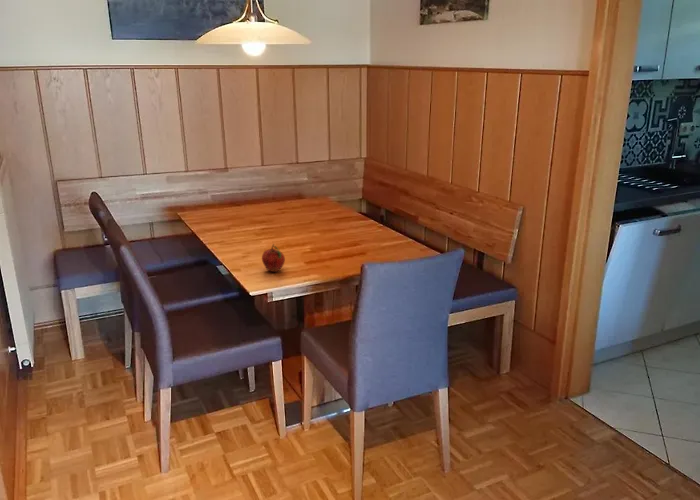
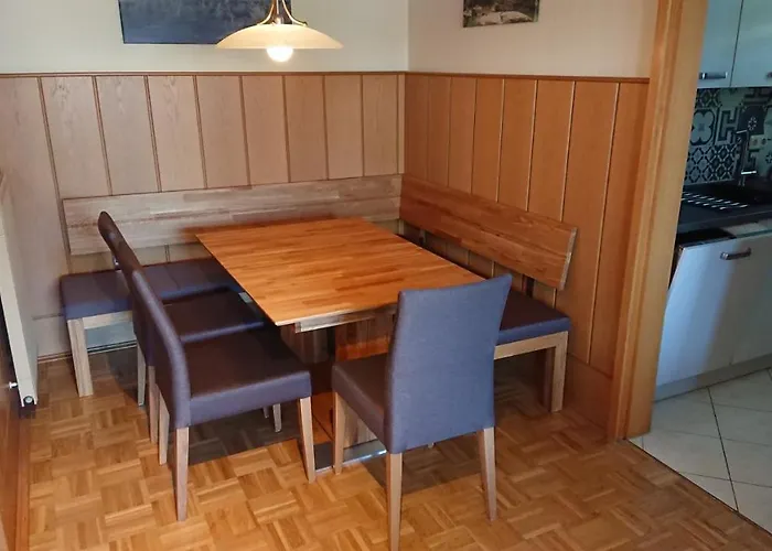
- fruit (273, 258)
